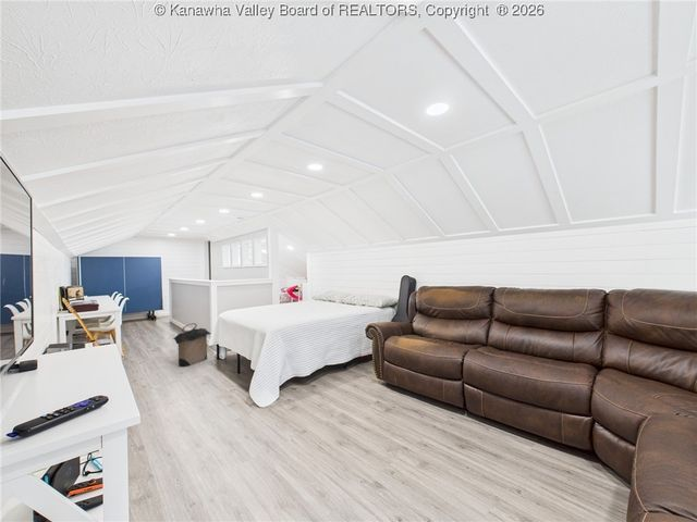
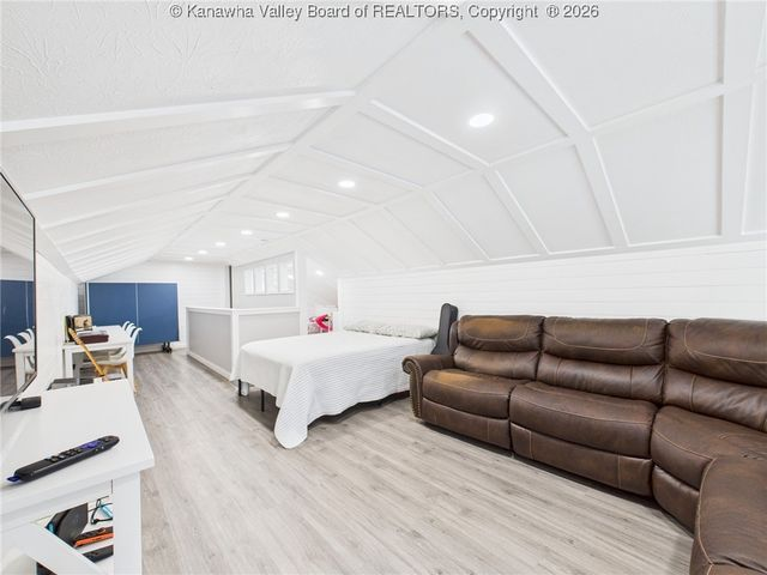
- laundry hamper (193, 341)
